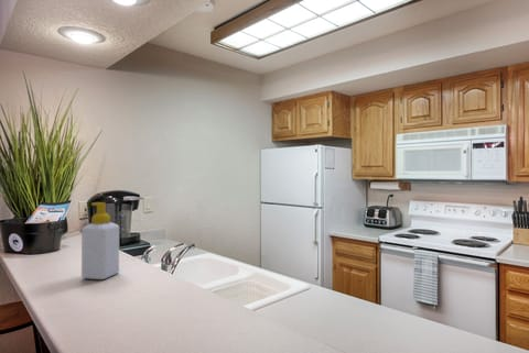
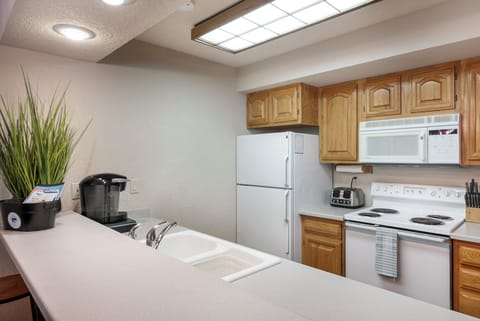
- soap bottle (100, 239)
